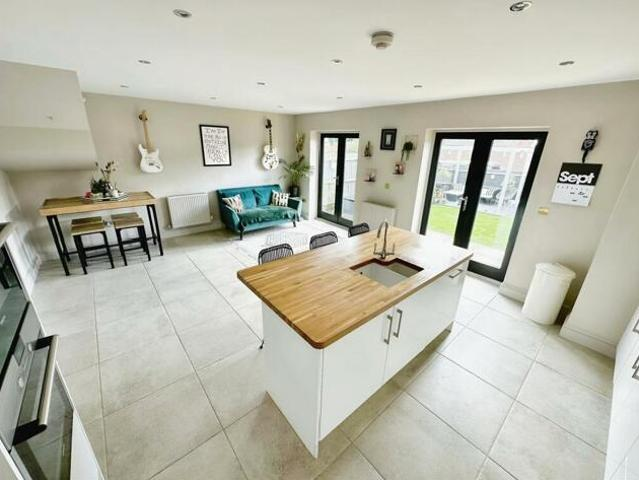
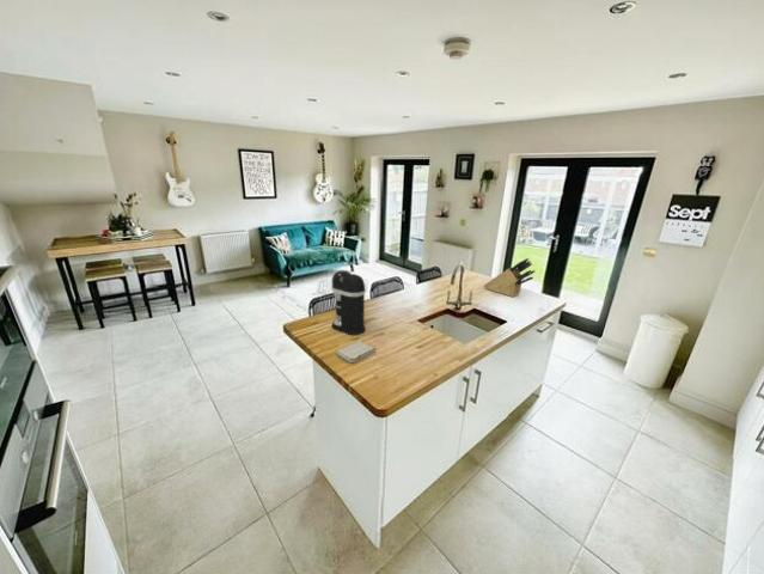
+ coffee maker (348, 300)
+ washcloth (355, 350)
+ knife block (509, 274)
